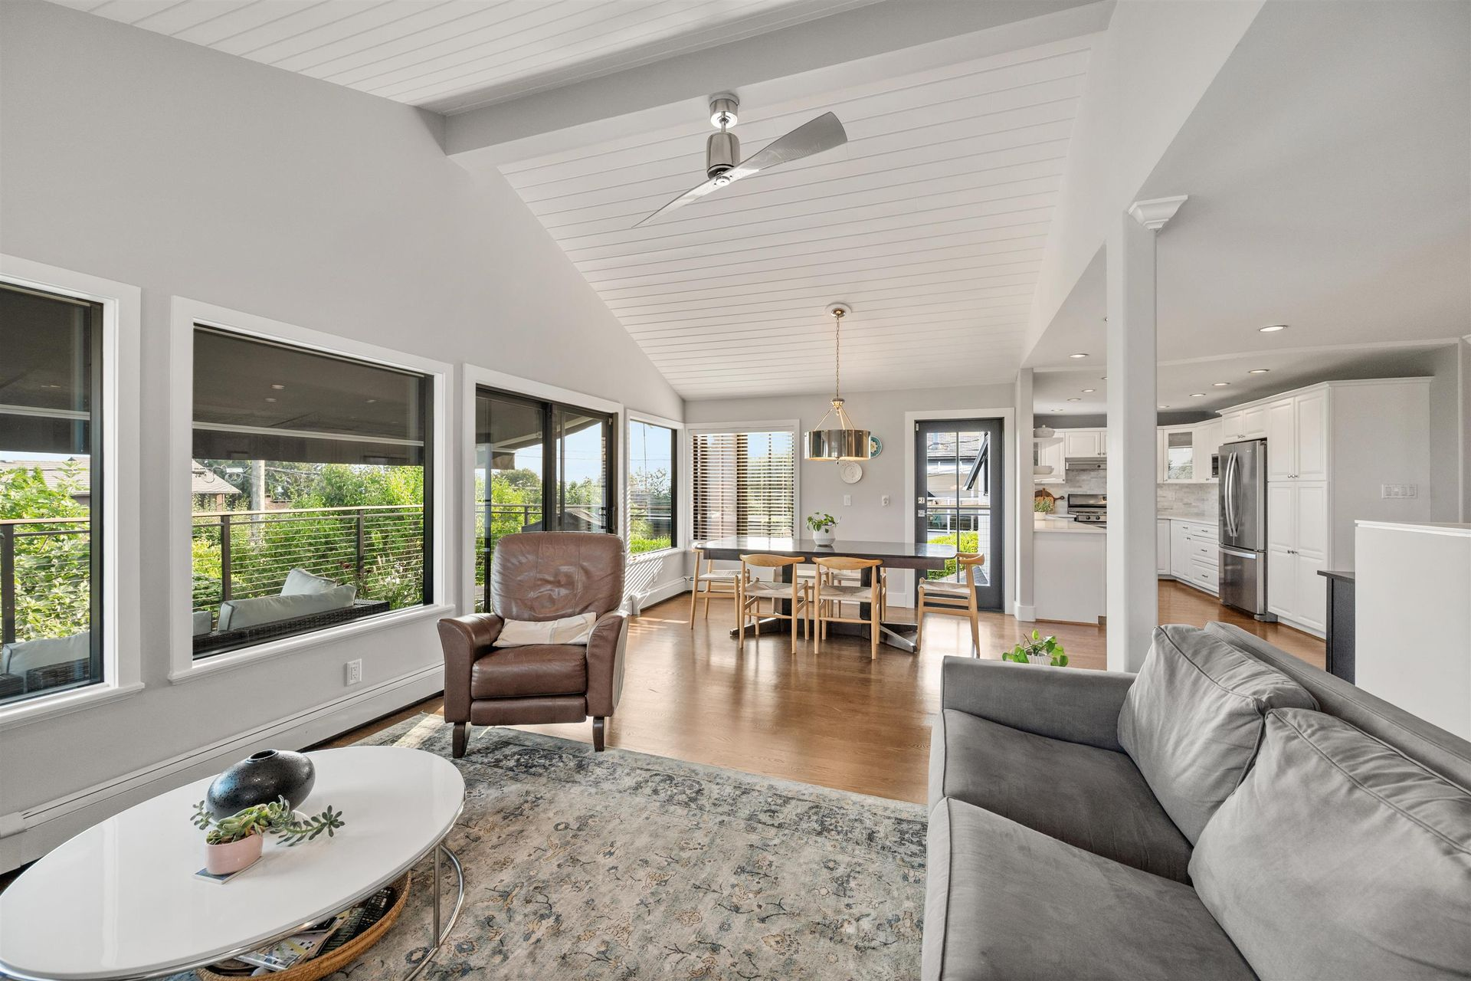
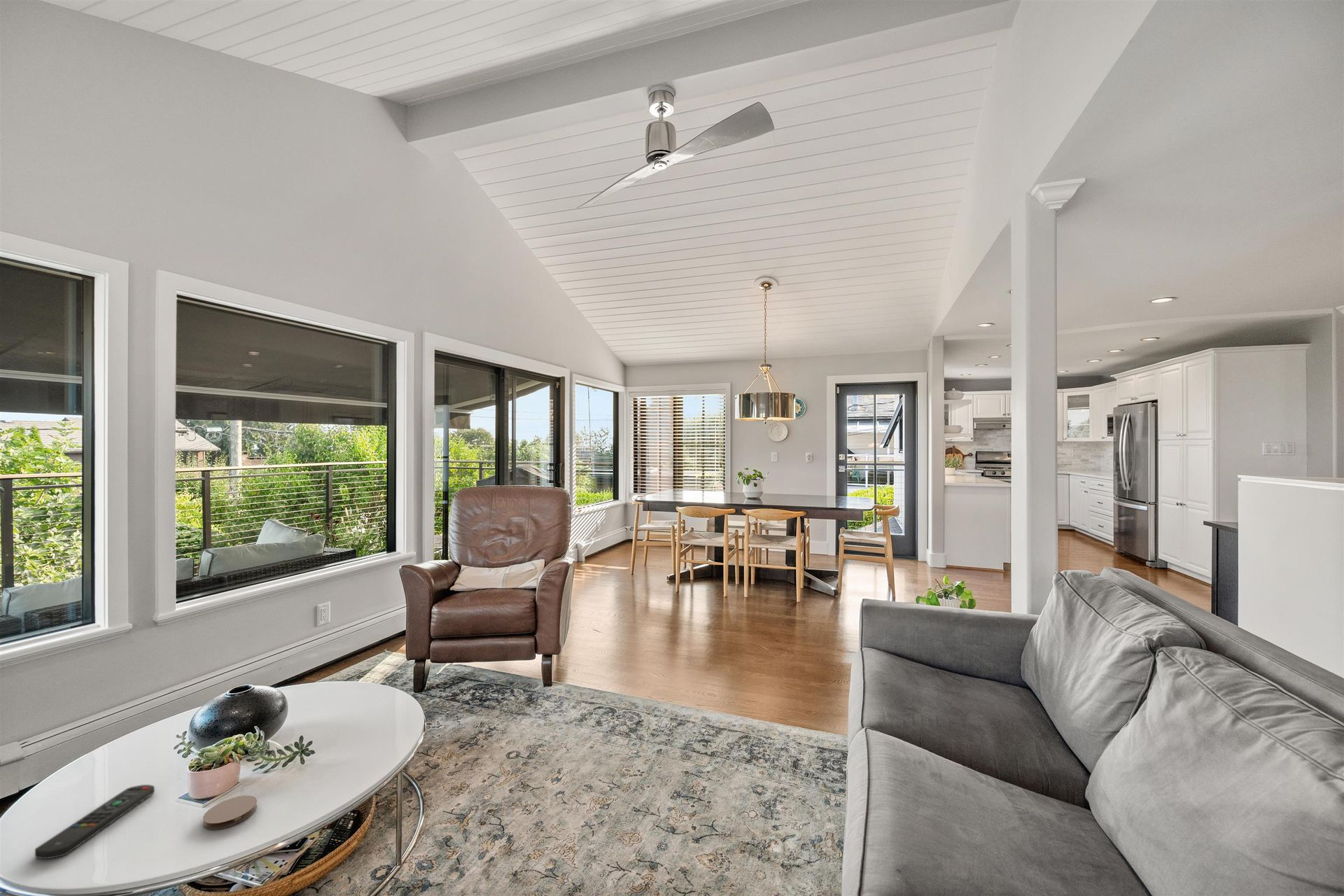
+ coaster (230, 811)
+ remote control (99, 818)
